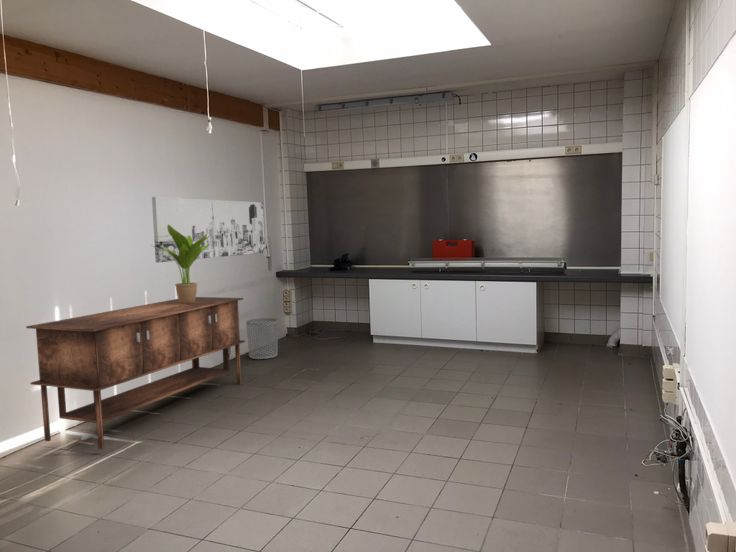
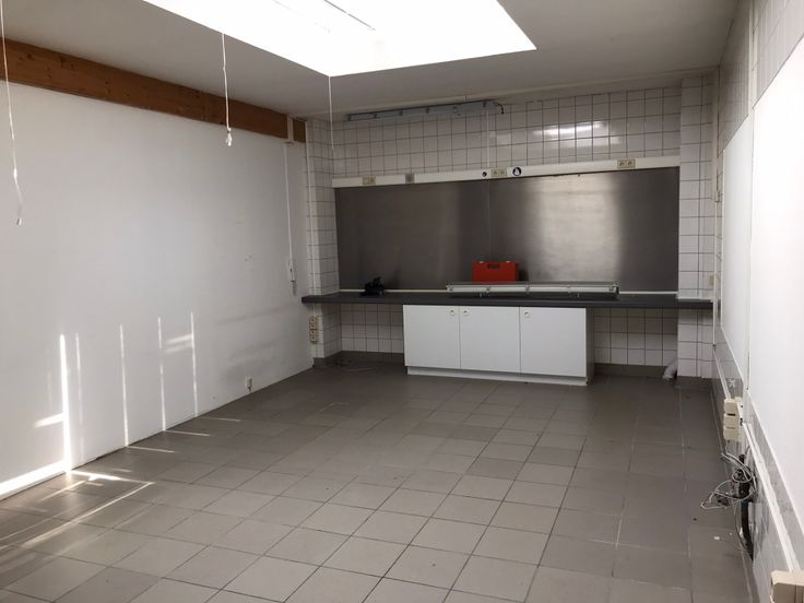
- sideboard (153, 360)
- potted plant (190, 263)
- waste bin (263, 338)
- wall art (216, 228)
